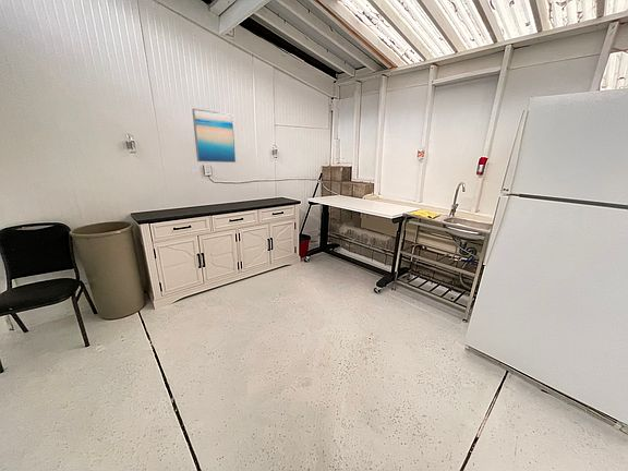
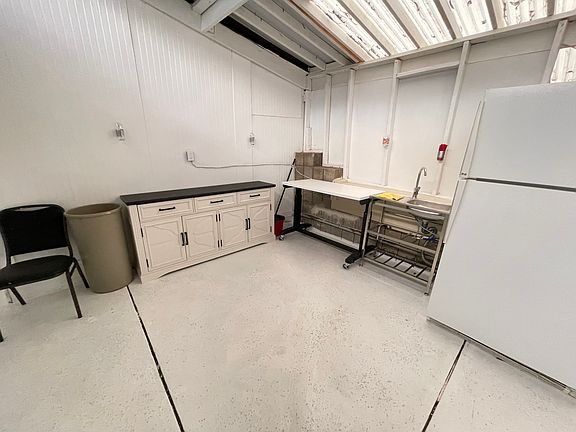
- wall art (215, 137)
